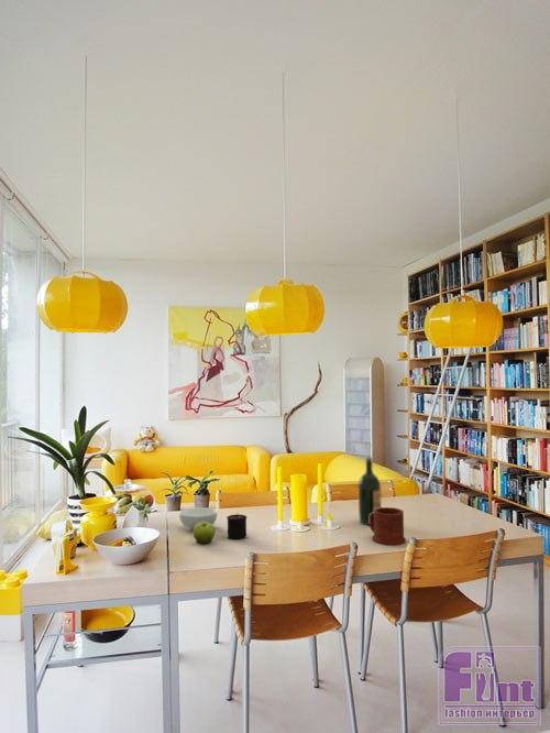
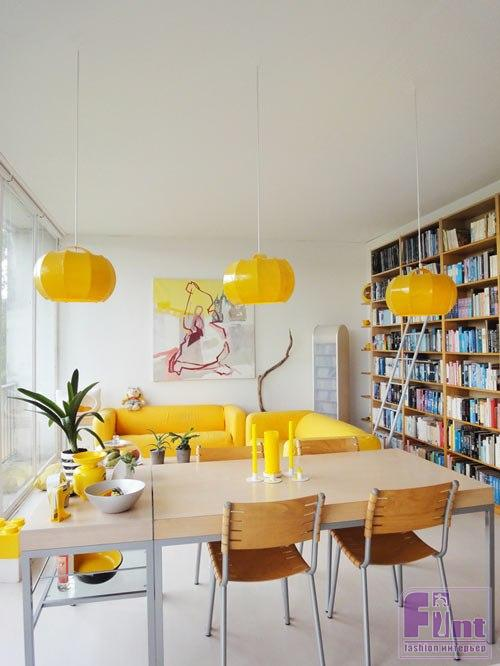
- wine bottle (370, 490)
- fruit (204, 532)
- mug (386, 525)
- cereal bowl (198, 518)
- candle (237, 522)
